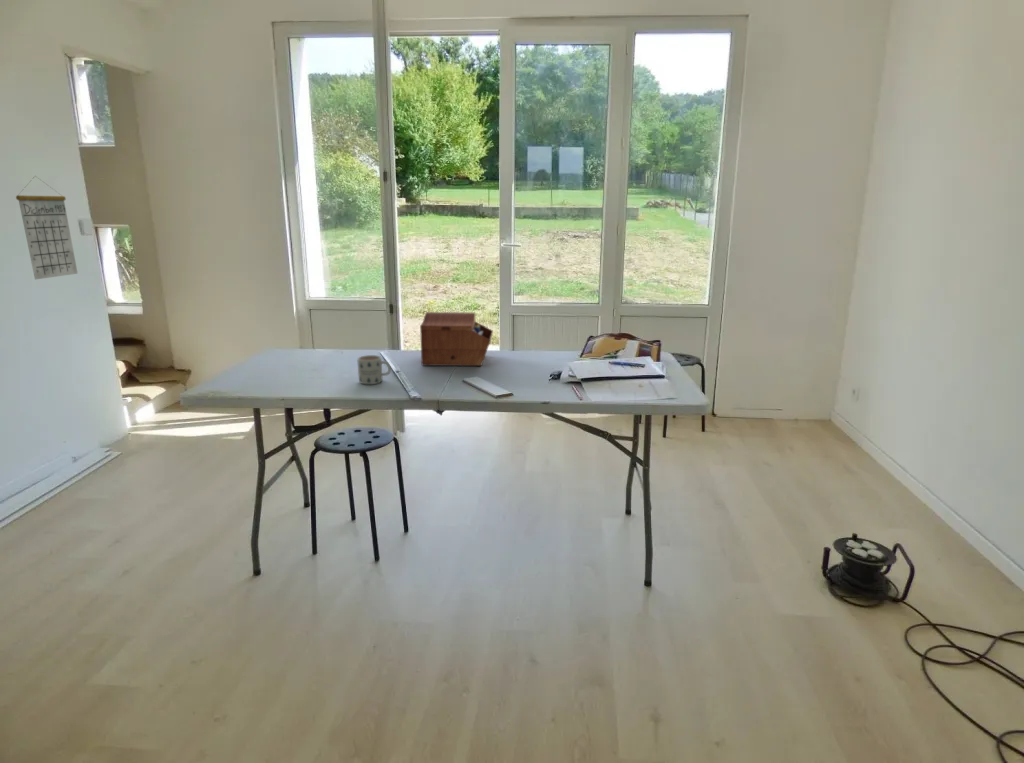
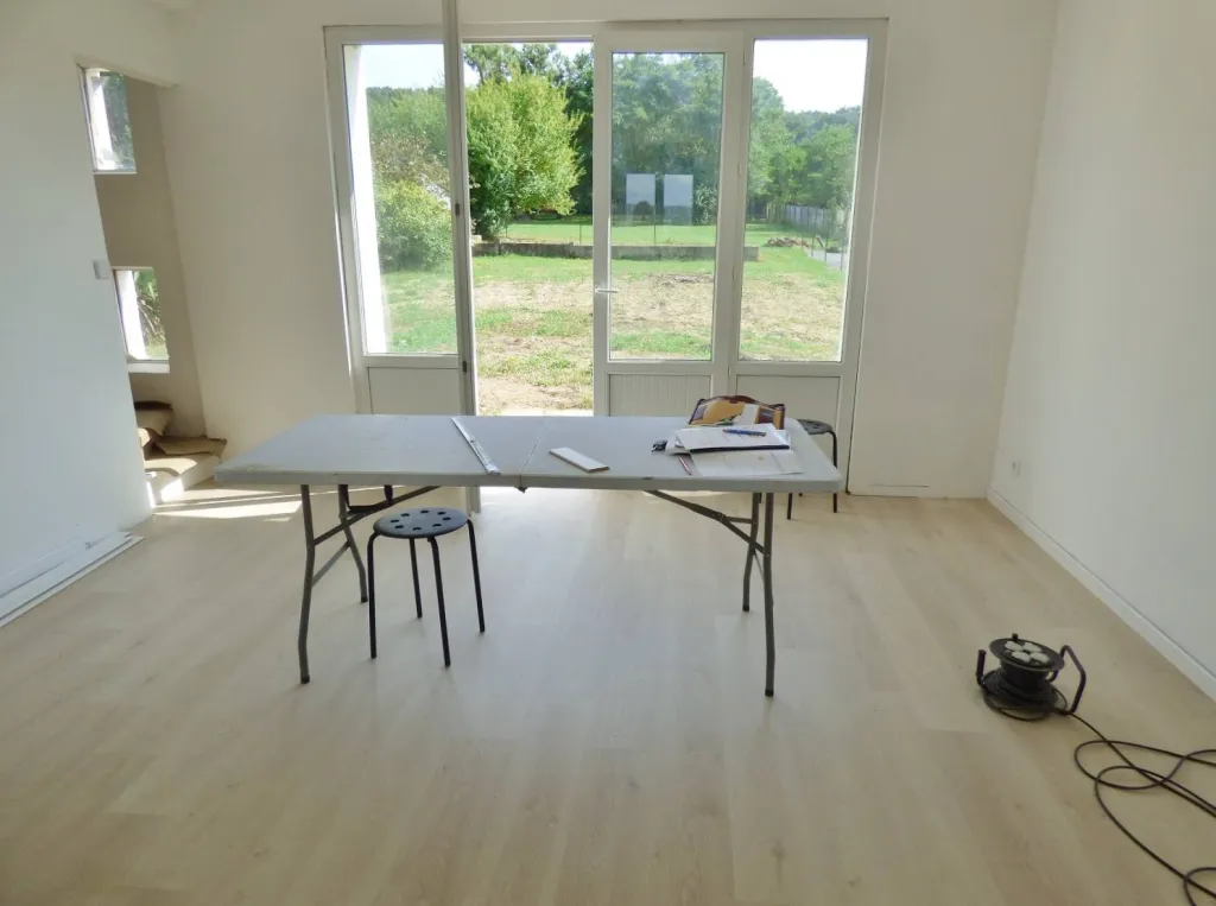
- mug (374, 369)
- calendar (47, 227)
- sewing box (458, 338)
